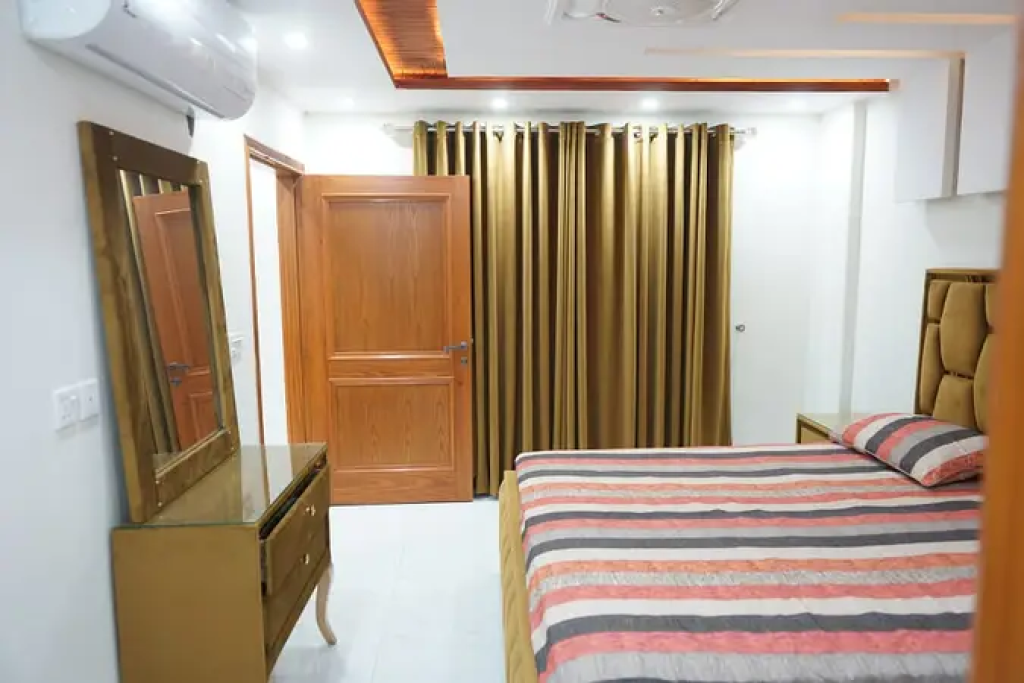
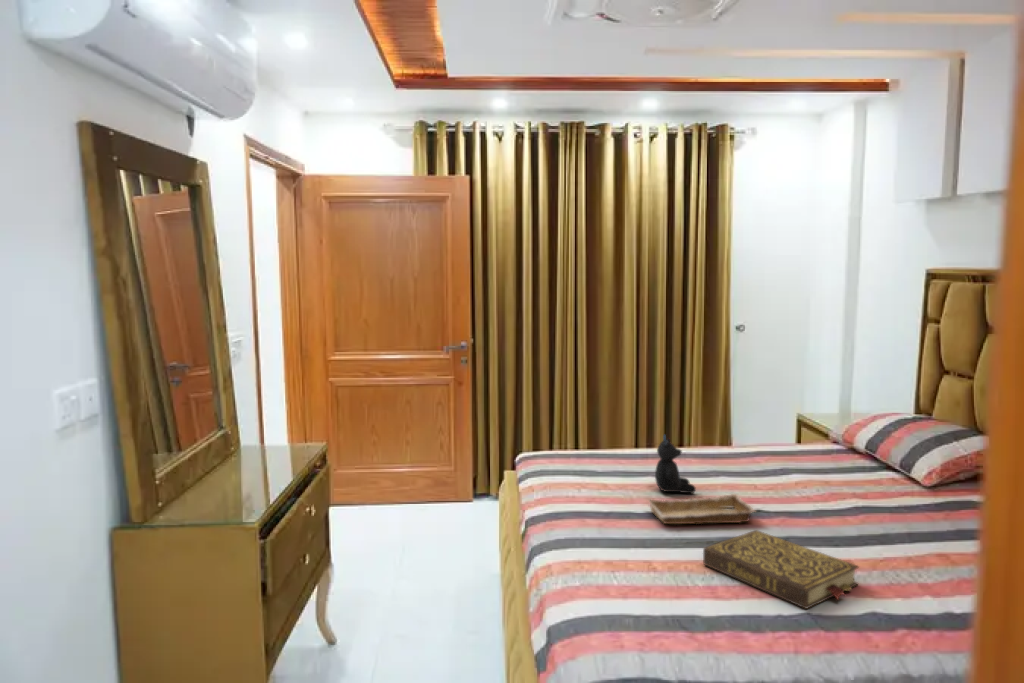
+ teddy bear (674, 463)
+ book (783, 566)
+ tray (700, 510)
